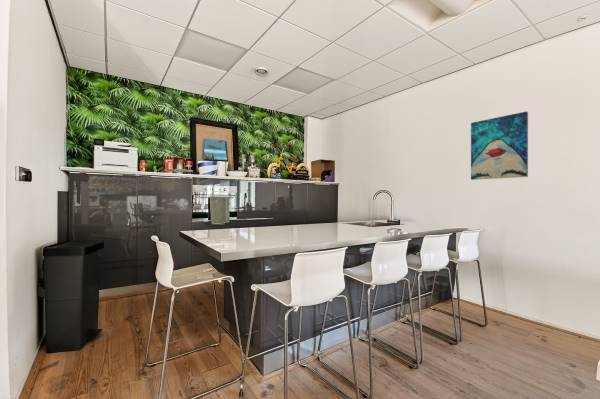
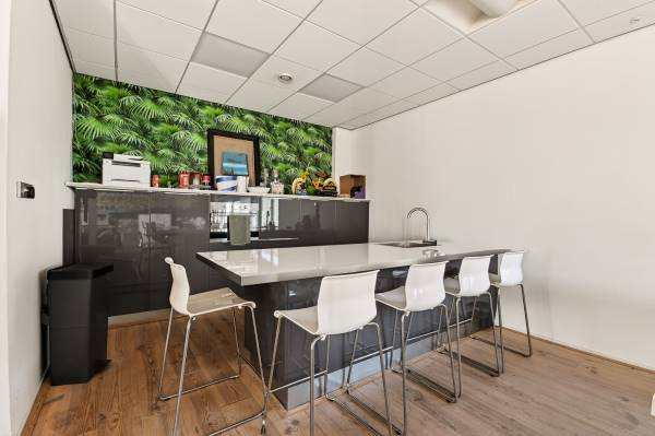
- wall art (497, 148)
